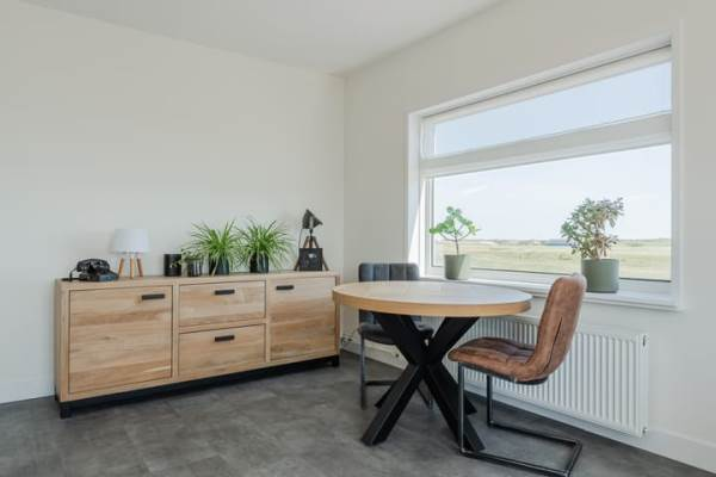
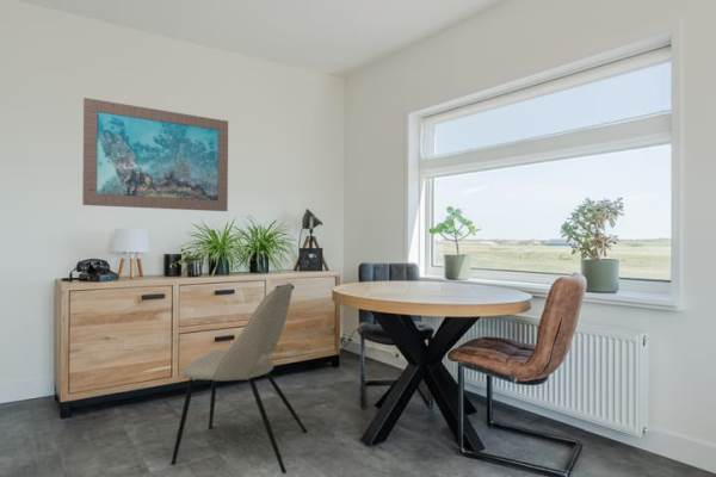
+ wall art (161, 159)
+ dining chair (245, 365)
